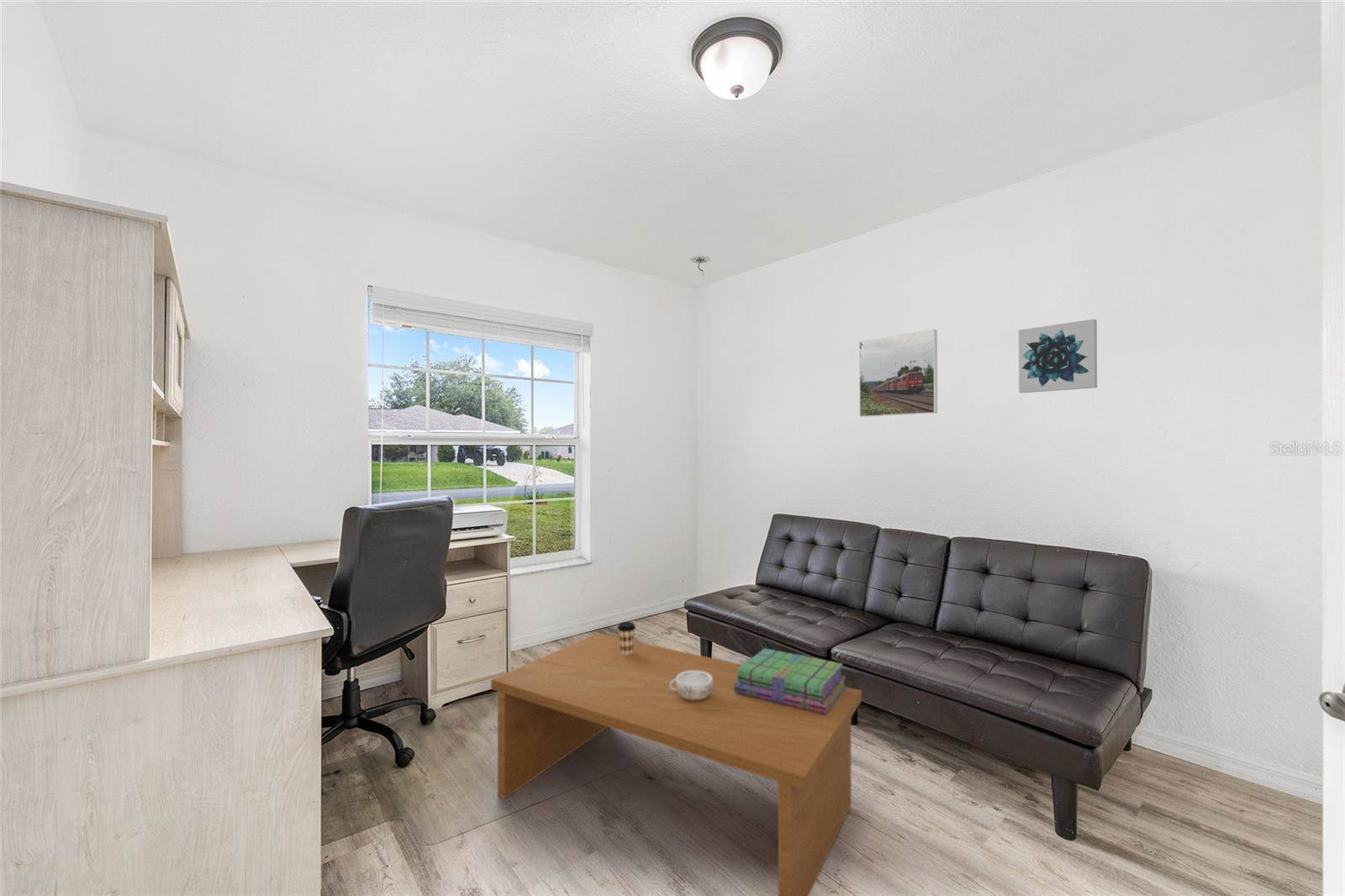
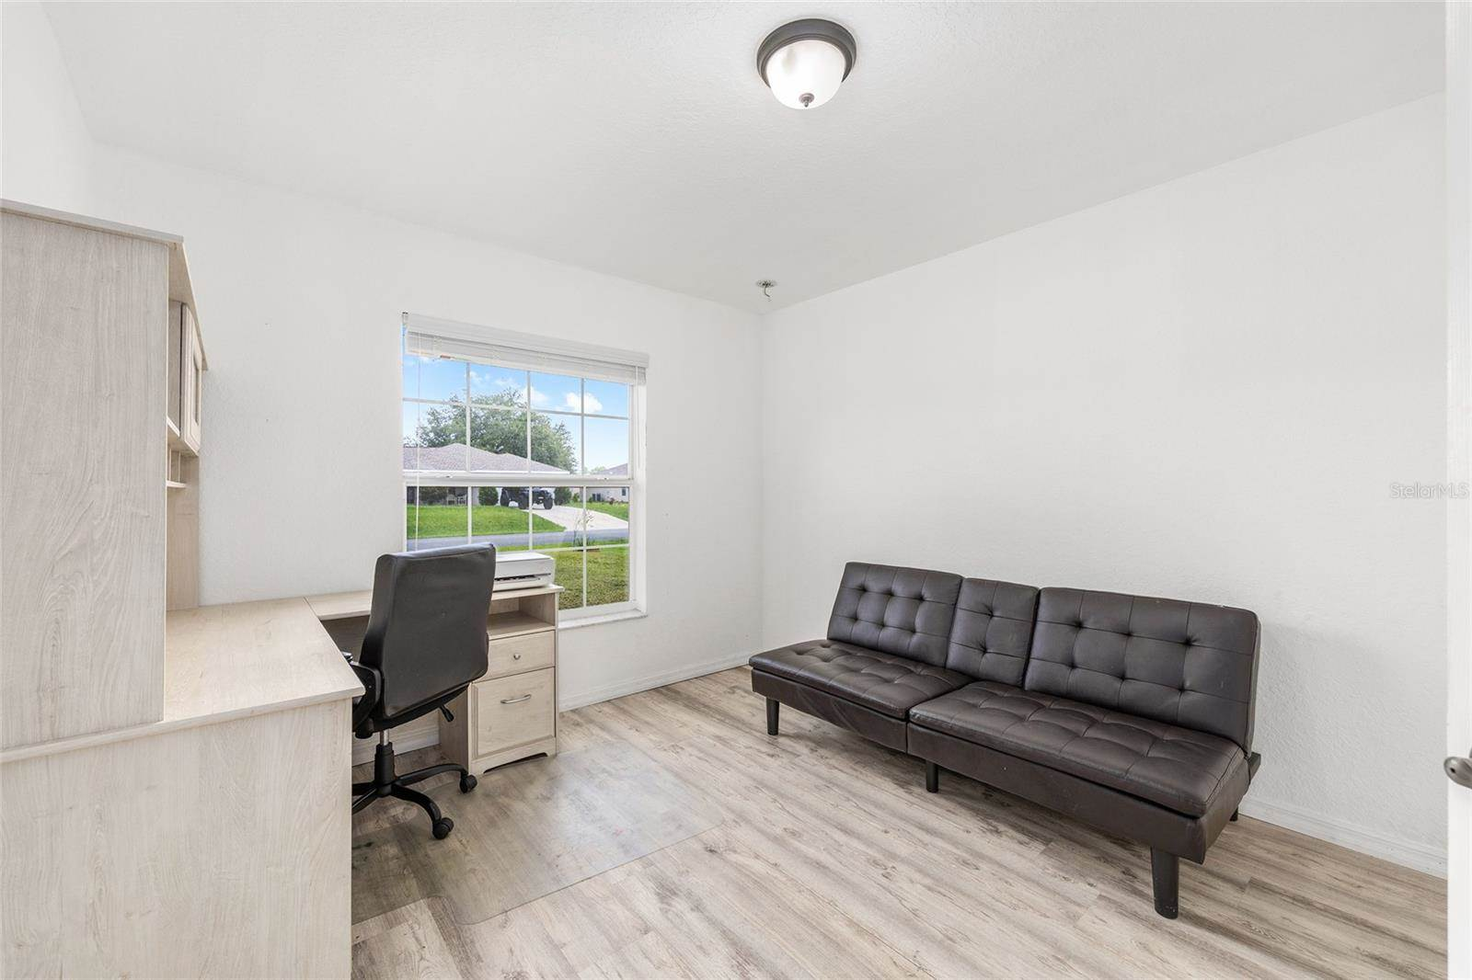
- coffee table (672, 742)
- stack of books (790, 677)
- coffee cup (626, 638)
- wall art (1056, 357)
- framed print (896, 375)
- decorative bowl (691, 686)
